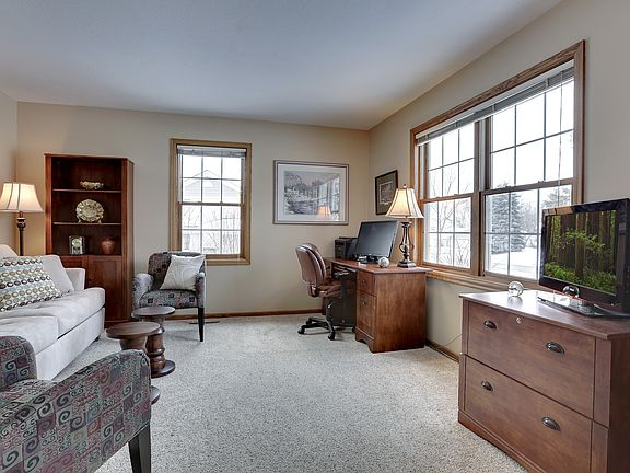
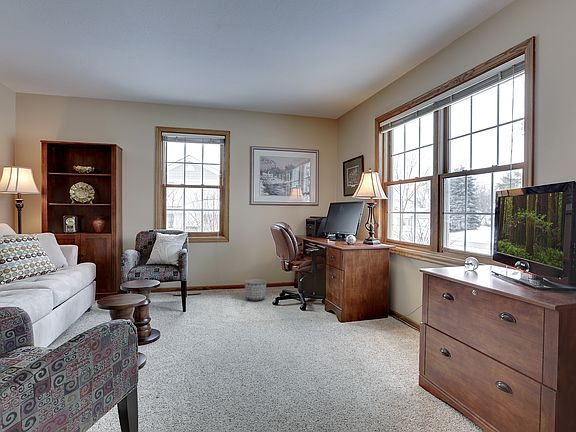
+ planter (255, 290)
